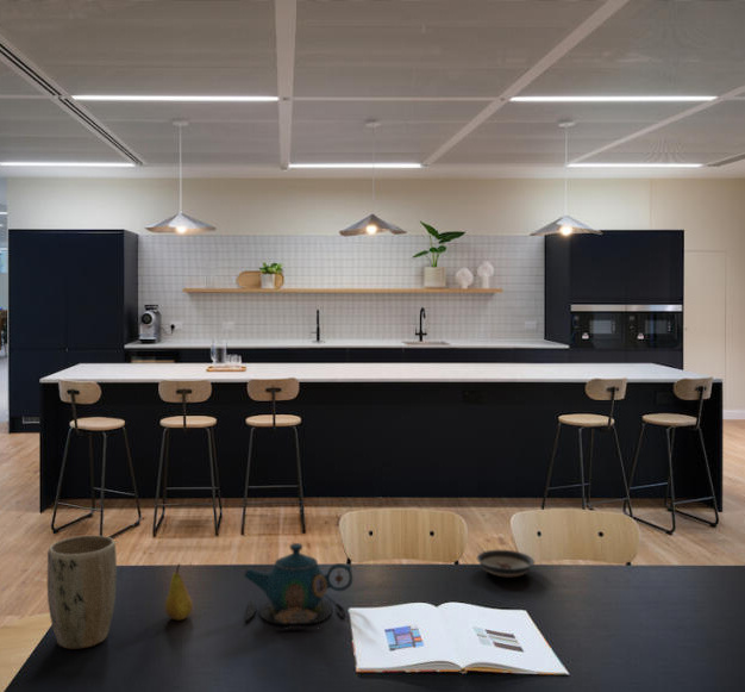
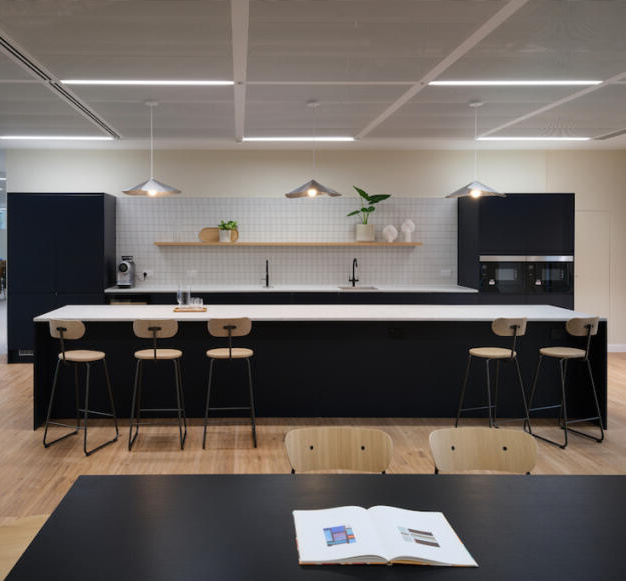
- teapot (298, 578)
- saucer (505, 566)
- fruit (179, 591)
- plant pot (82, 591)
